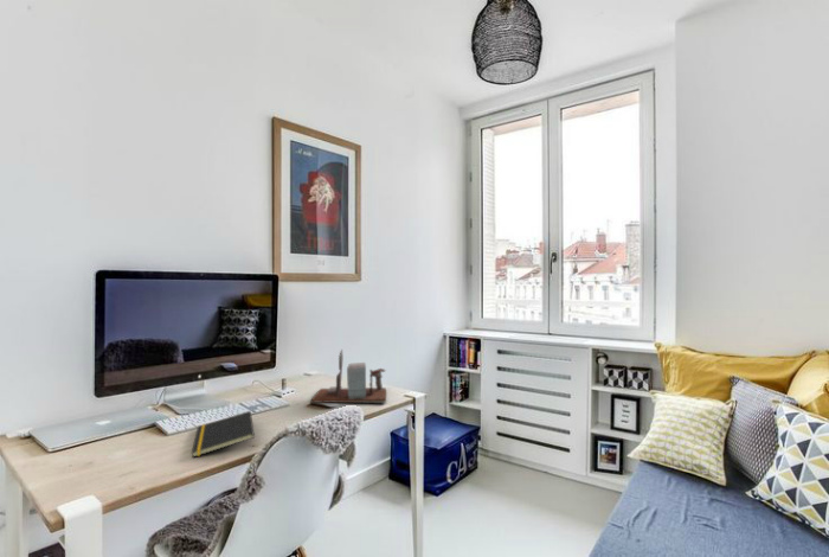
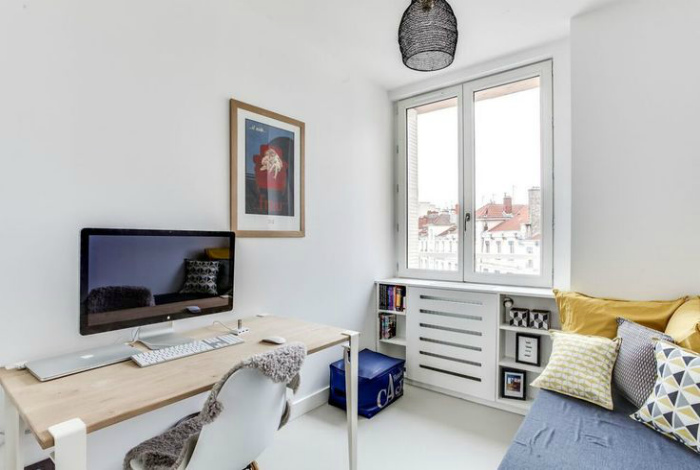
- desk organizer (351, 373)
- notepad (224, 431)
